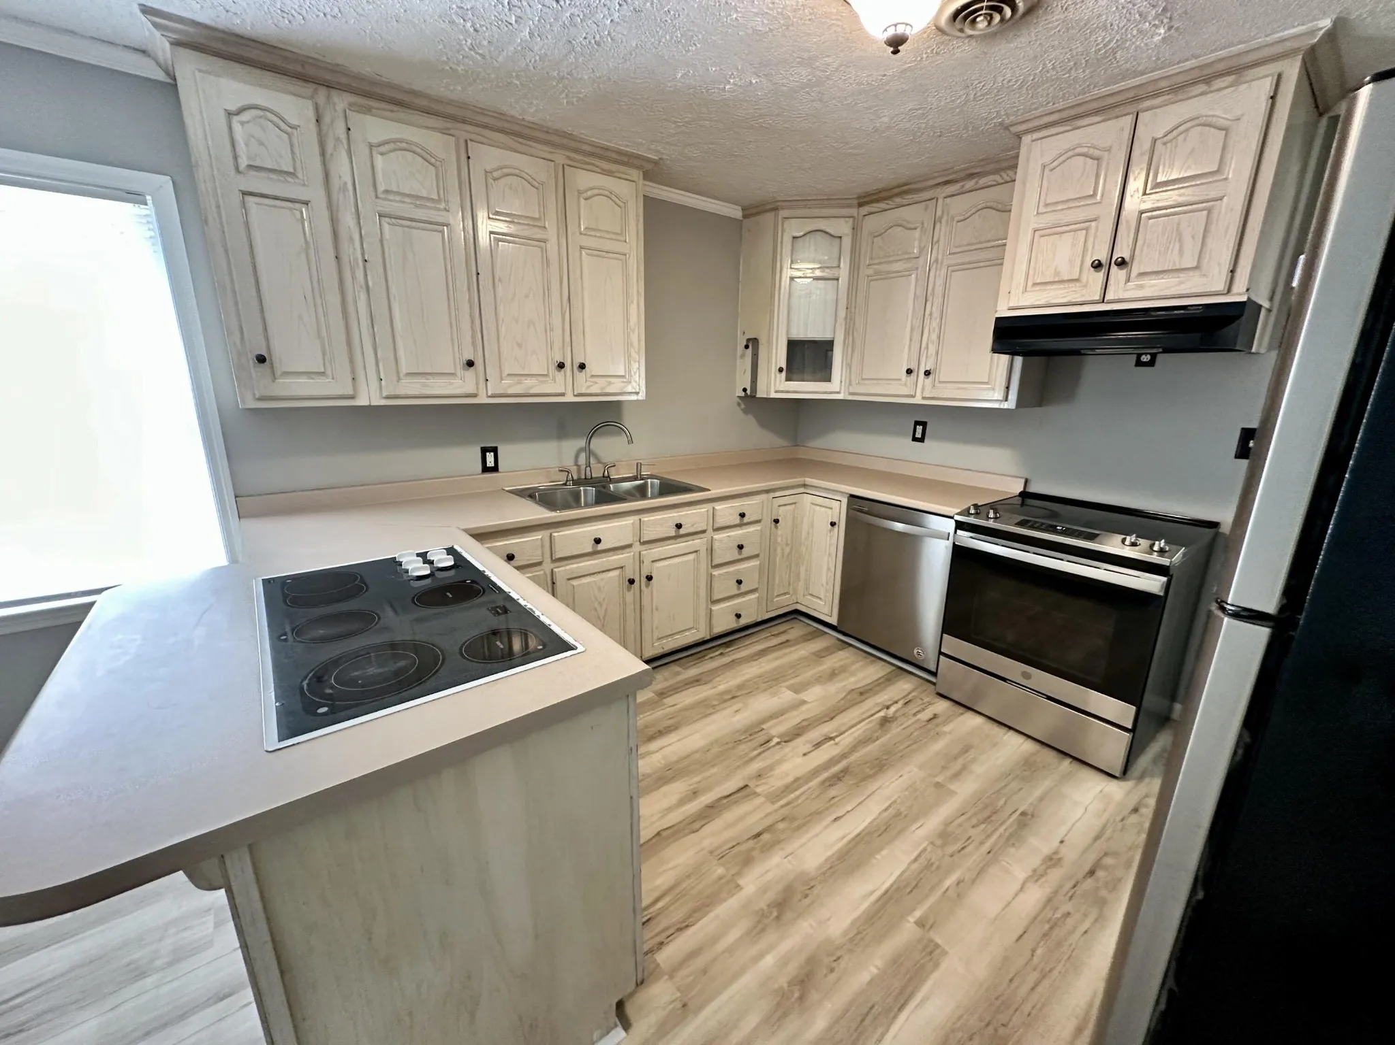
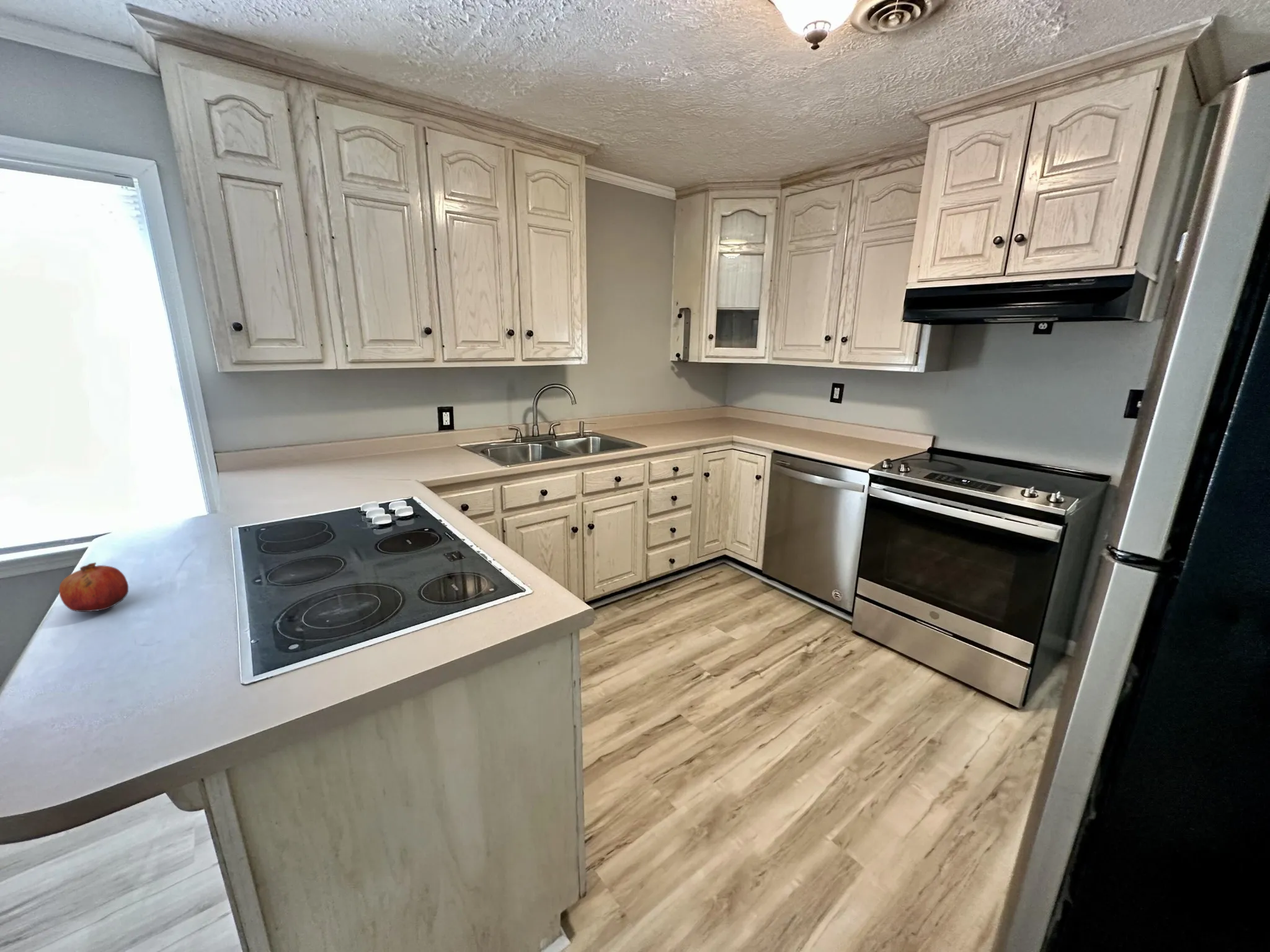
+ fruit (94, 587)
